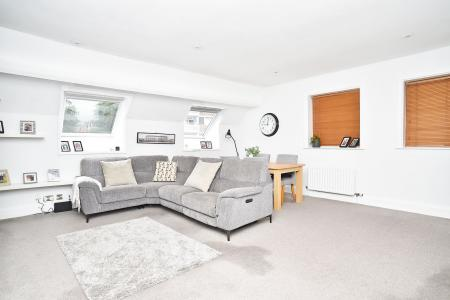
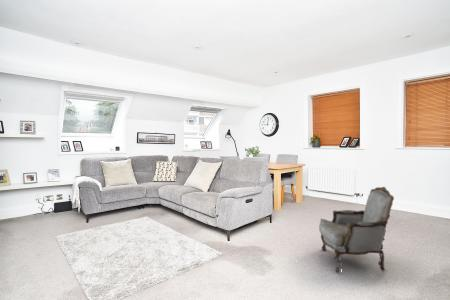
+ armchair (339, 223)
